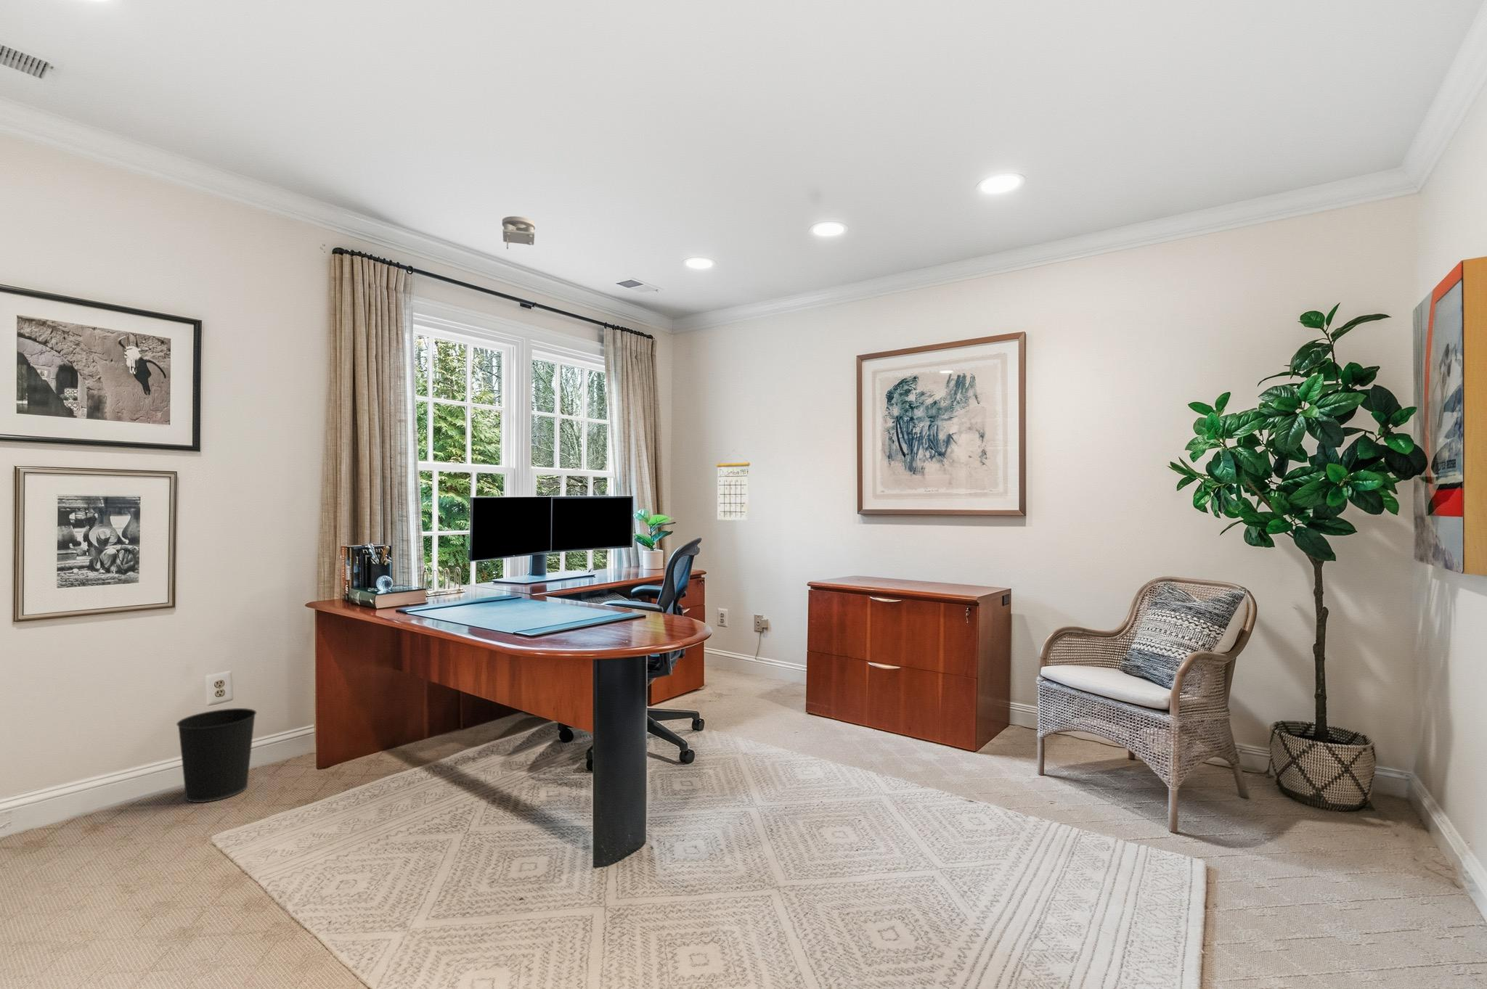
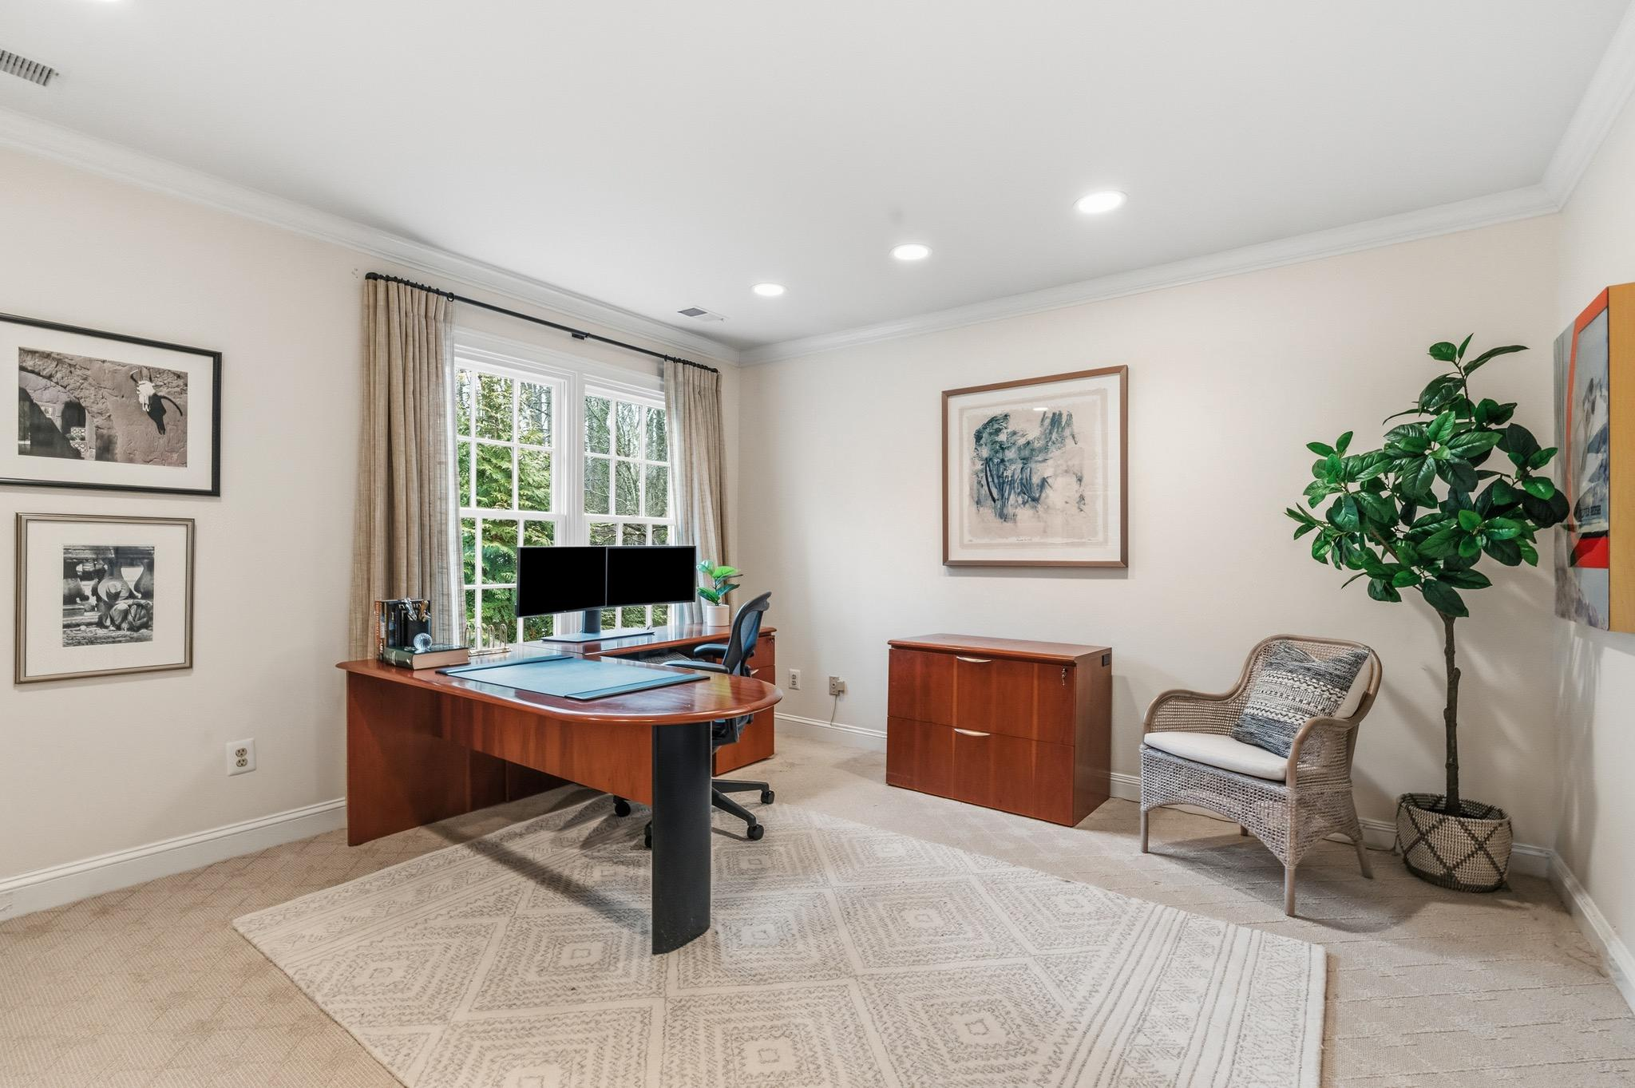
- wastebasket (217, 755)
- calendar (733, 485)
- smoke detector (519, 236)
